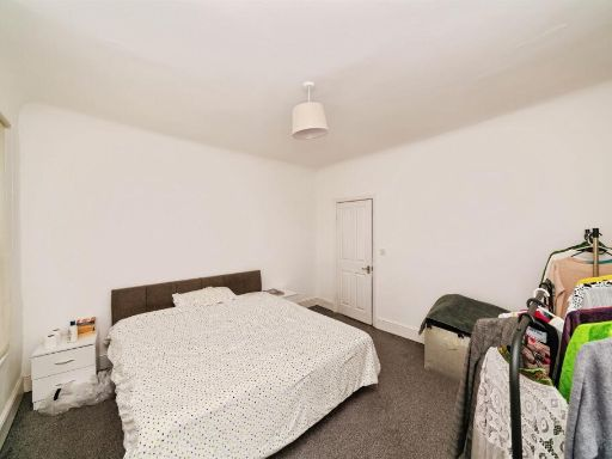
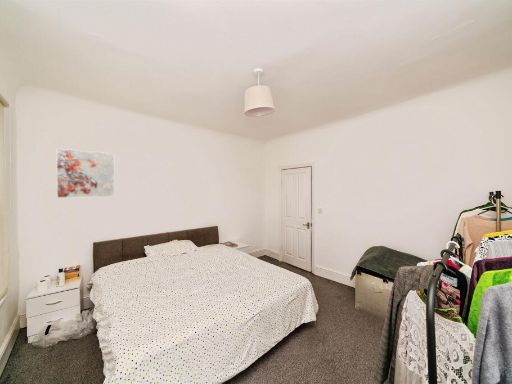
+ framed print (87, 174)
